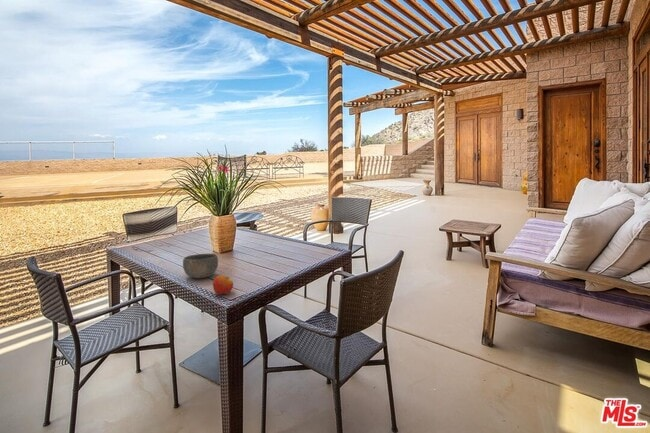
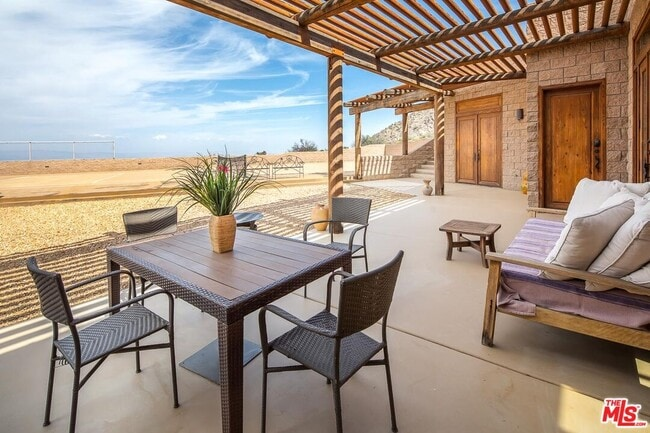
- bowl (201, 266)
- apple (223, 284)
